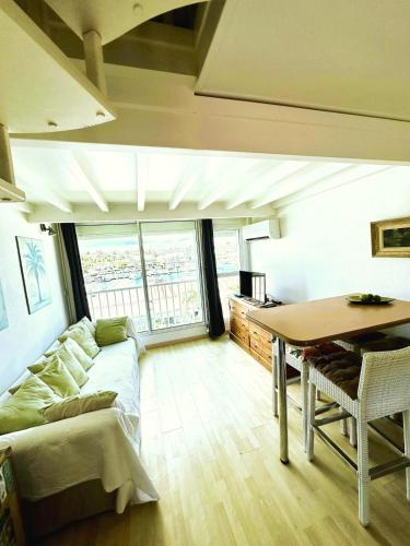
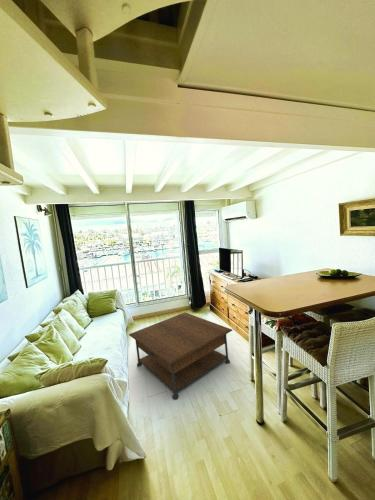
+ coffee table (180, 347)
